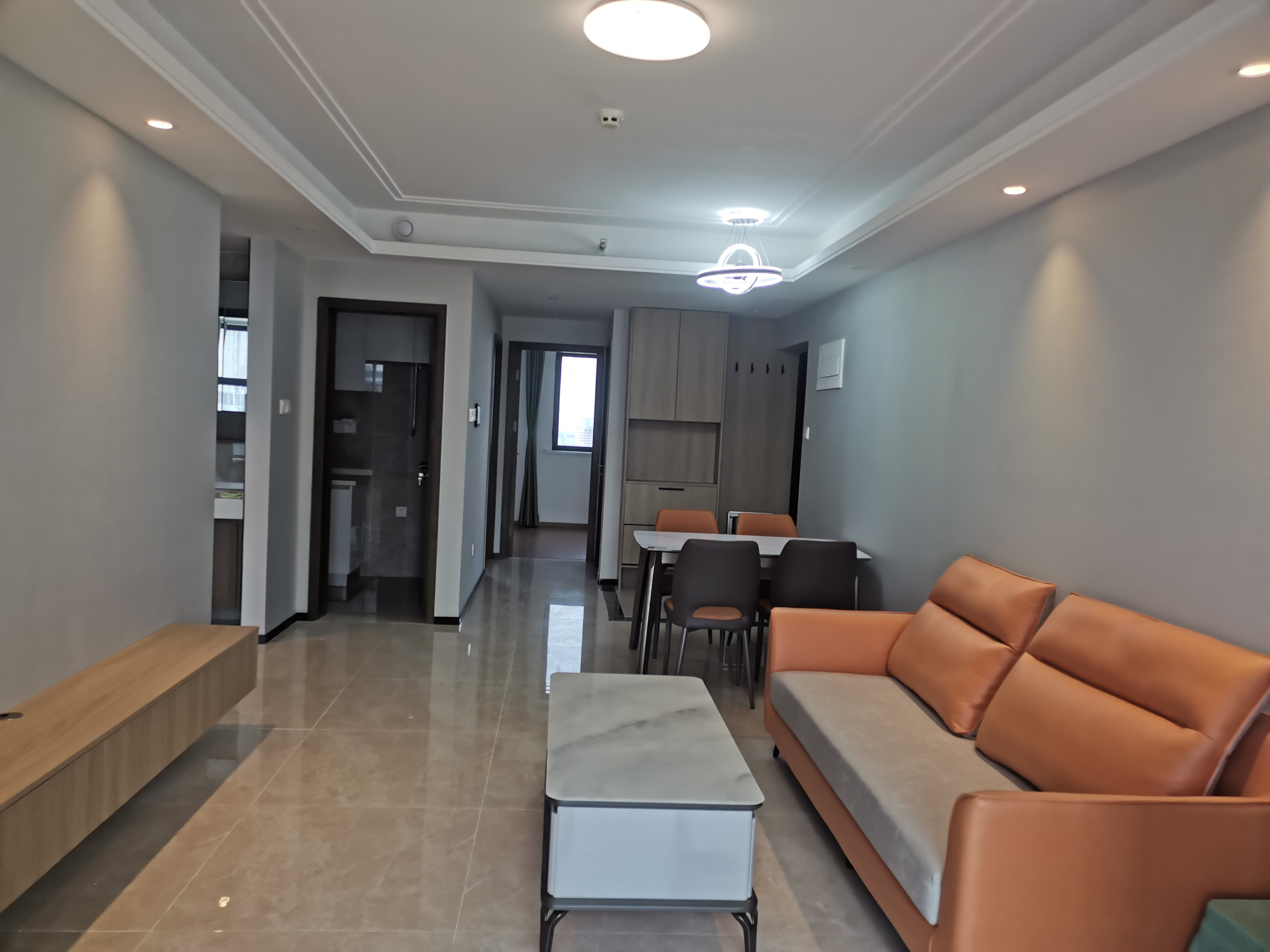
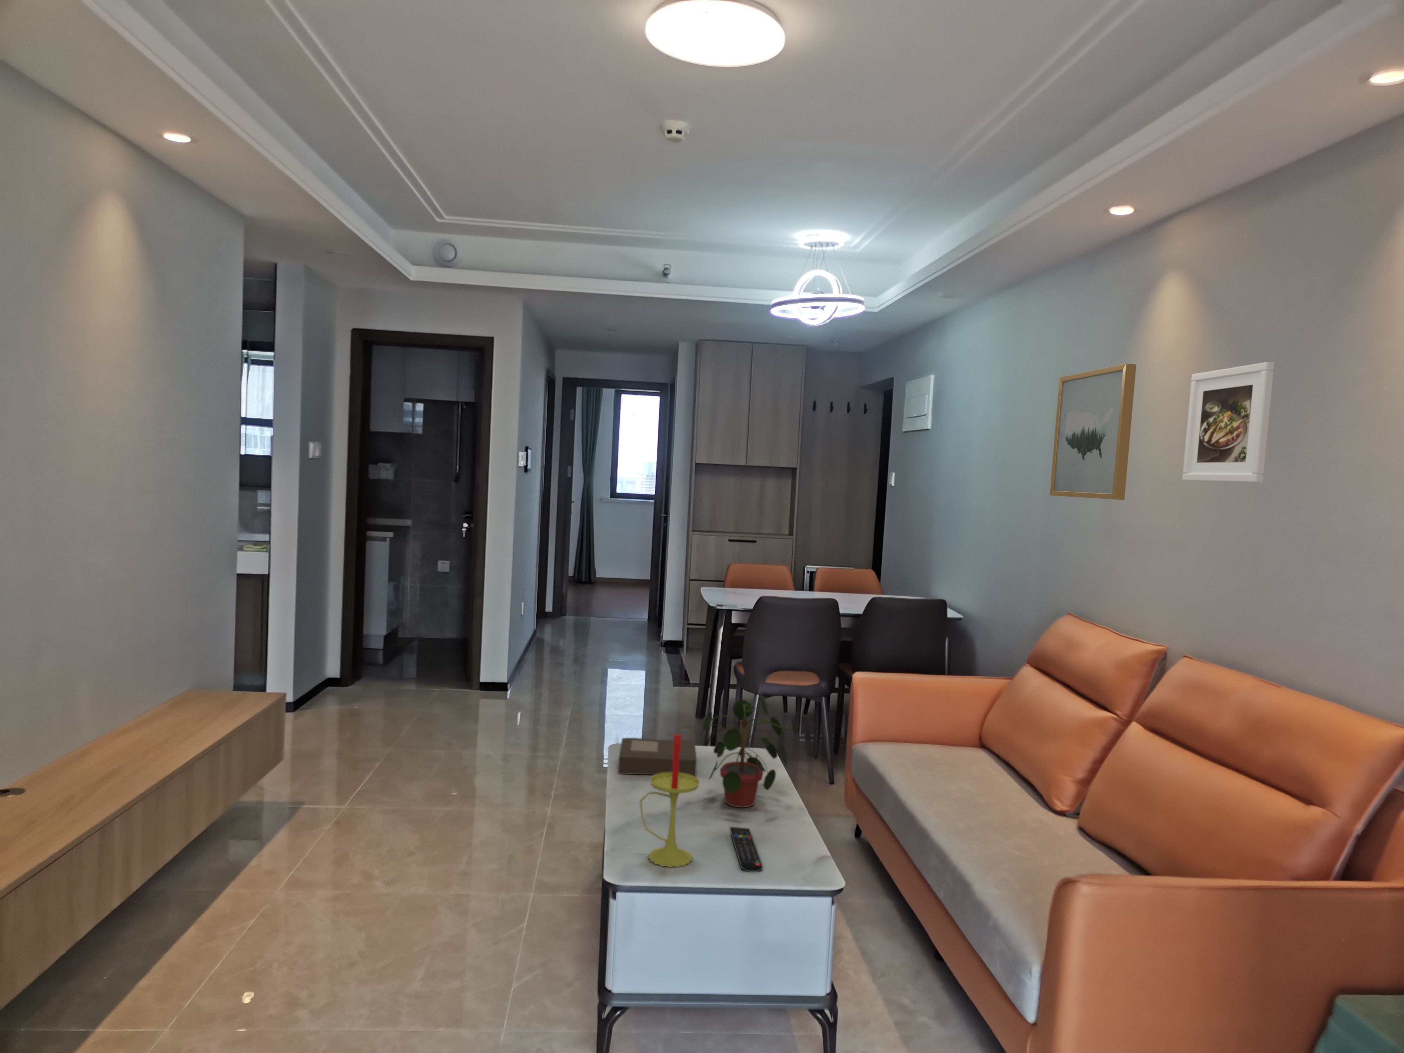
+ remote control (745, 848)
+ candle (672, 794)
+ potted plant (750, 744)
+ book (658, 757)
+ wall art (1090, 435)
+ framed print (1225, 425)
